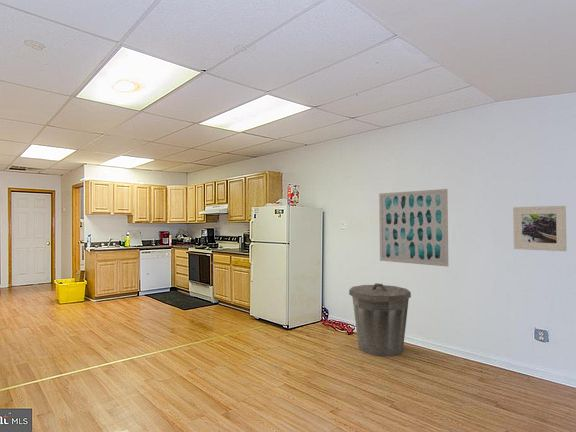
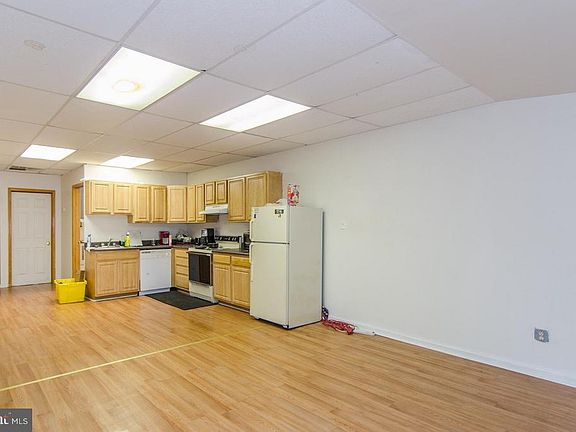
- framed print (538, 228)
- trash can (379, 315)
- wall art (411, 227)
